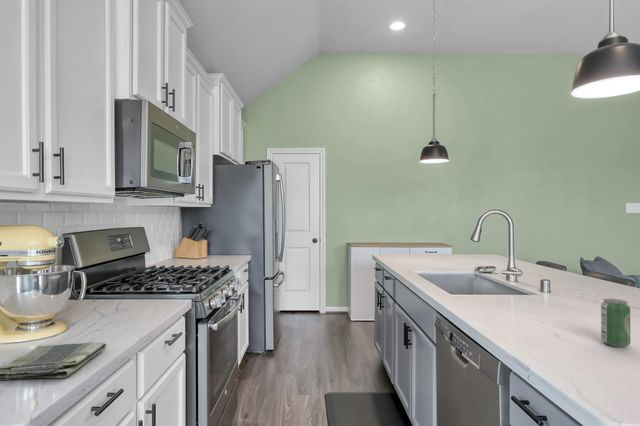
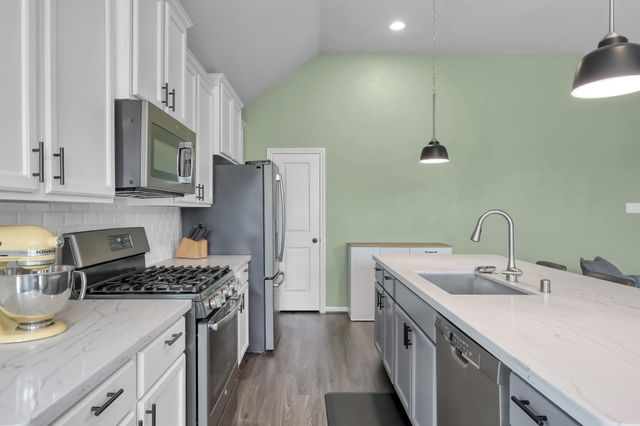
- beverage can (615, 322)
- dish towel (52, 358)
